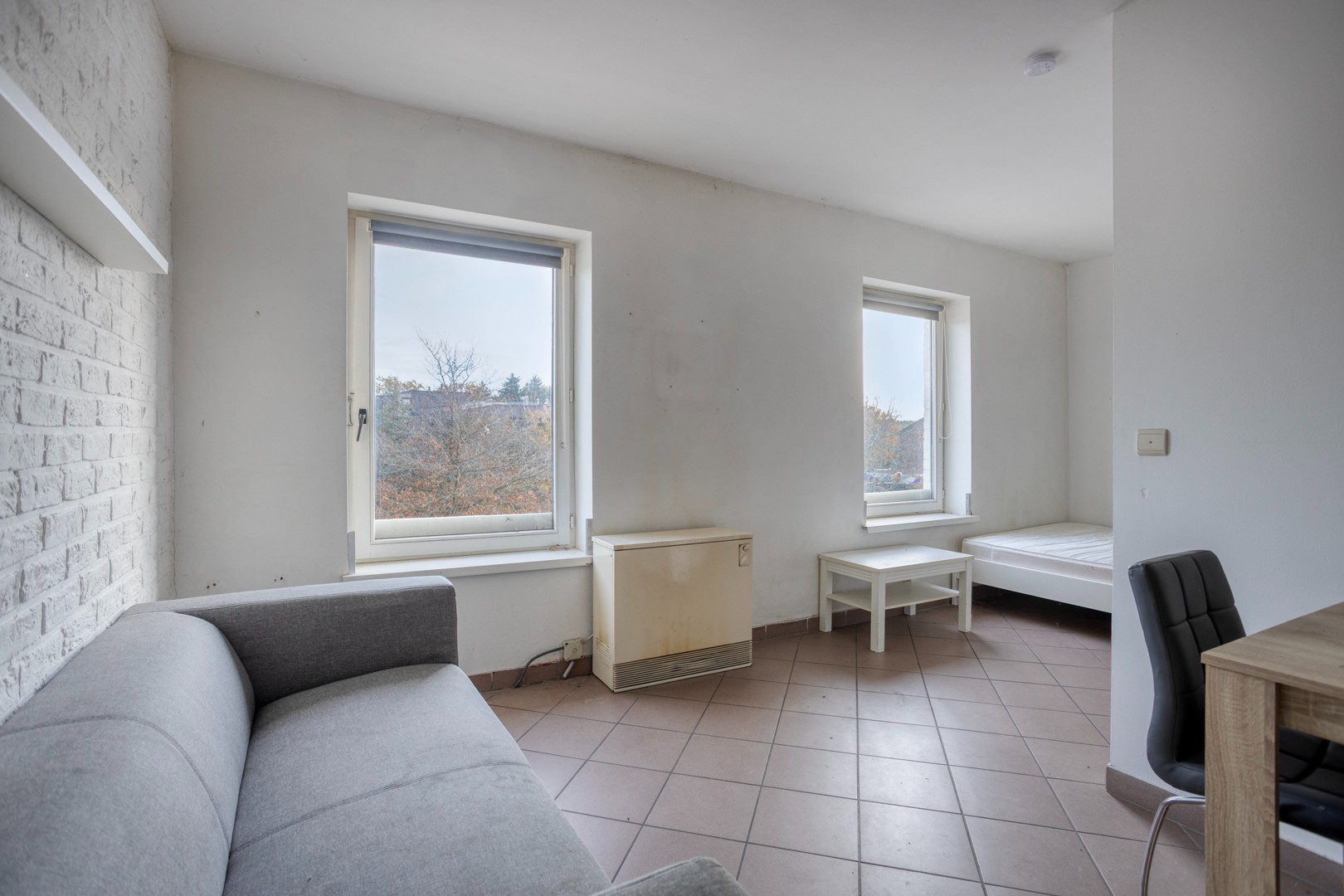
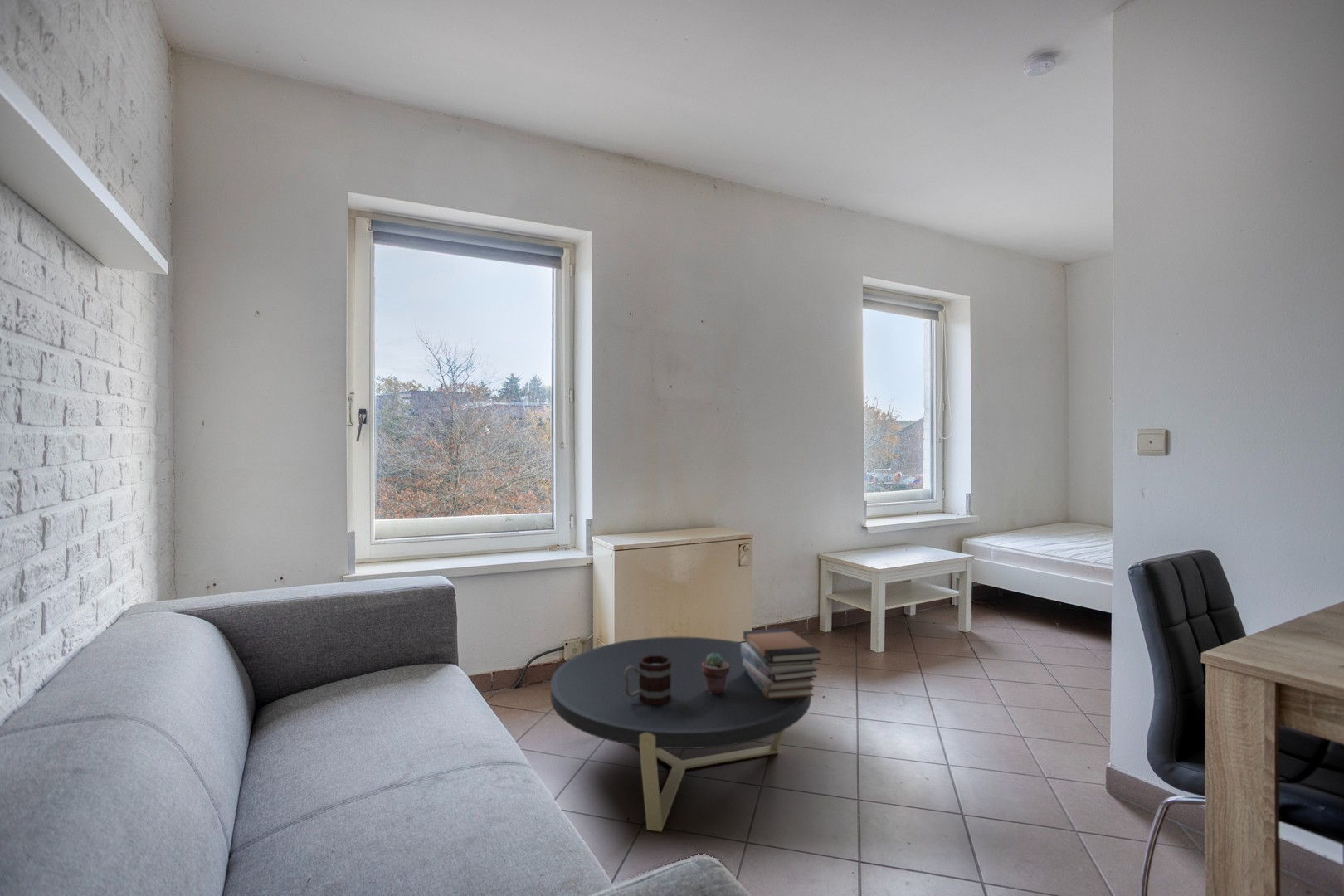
+ potted succulent (715, 671)
+ coffee table (681, 720)
+ mug (648, 679)
+ book stack (778, 660)
